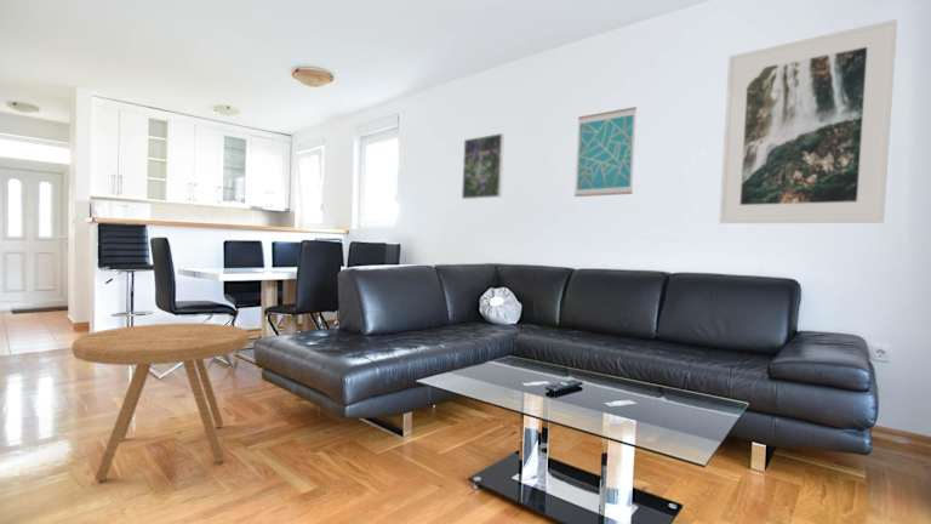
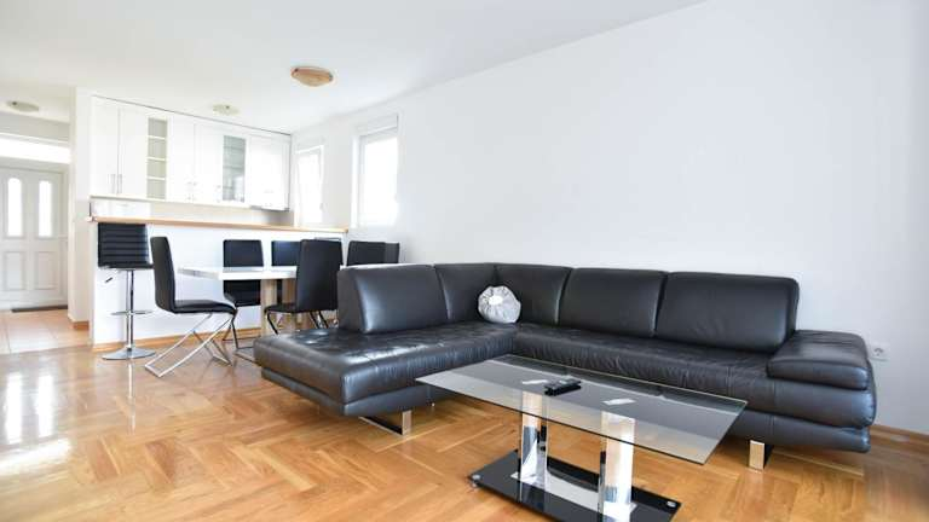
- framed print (799, 131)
- side table (143, 386)
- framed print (481, 167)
- wall art (604, 153)
